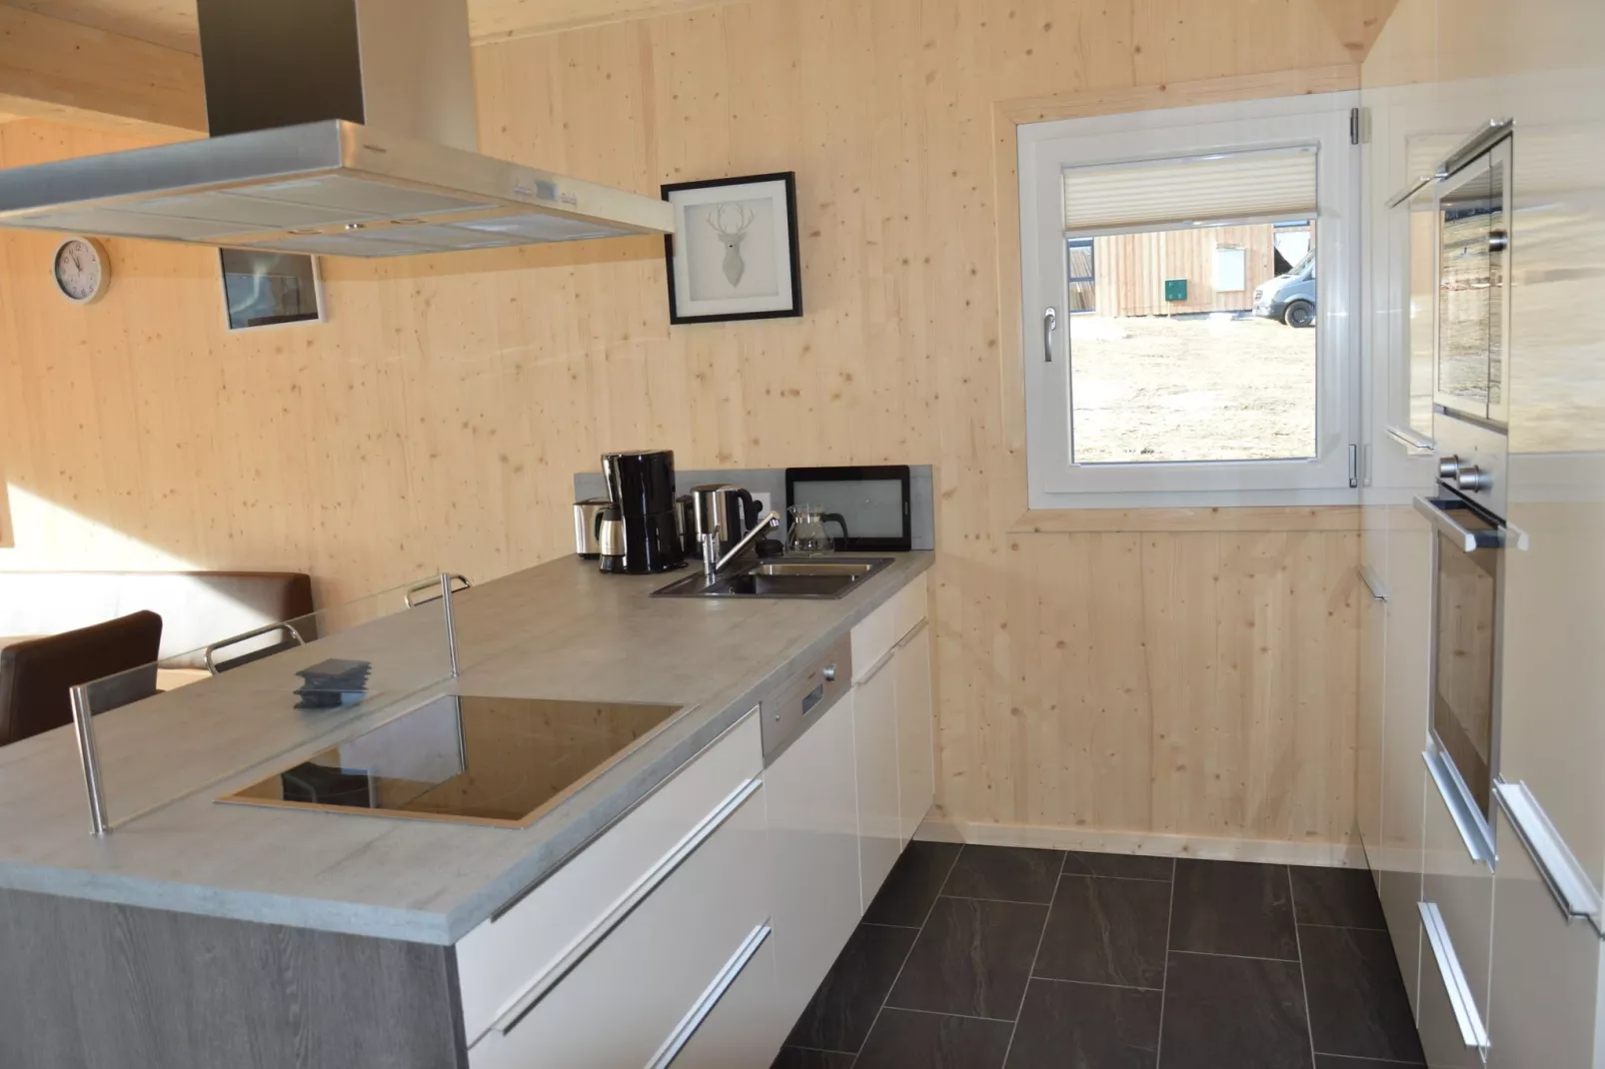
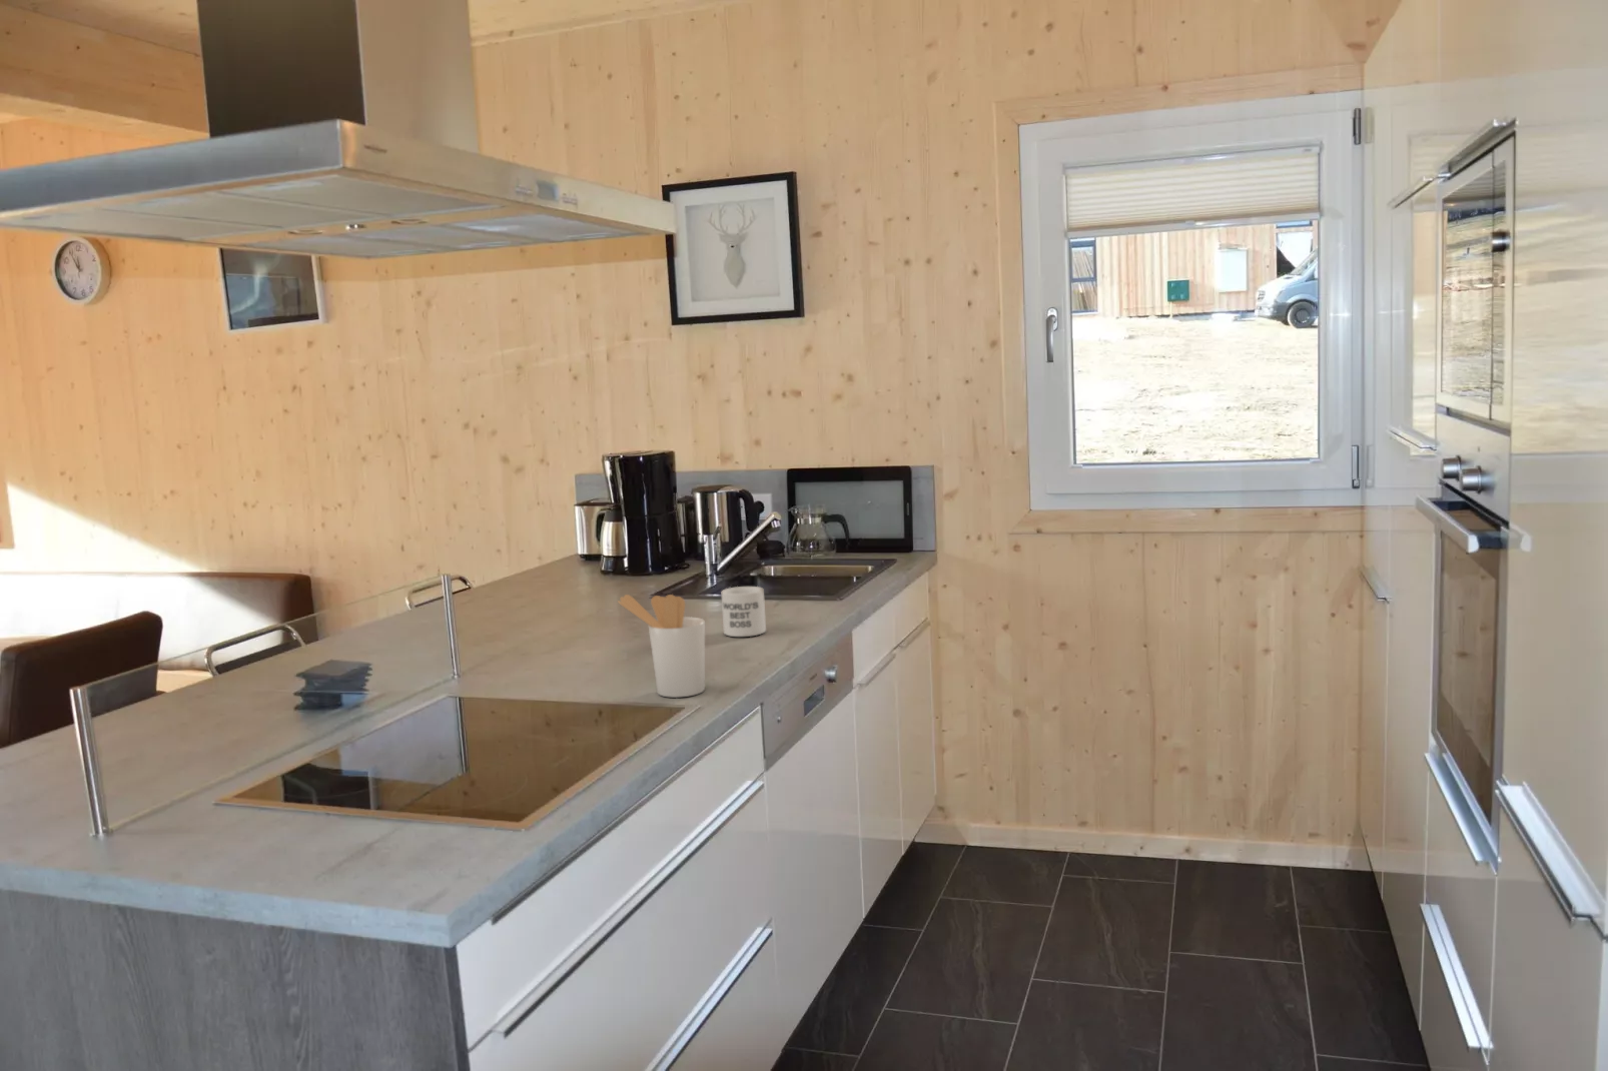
+ utensil holder (662, 641)
+ mug (745, 610)
